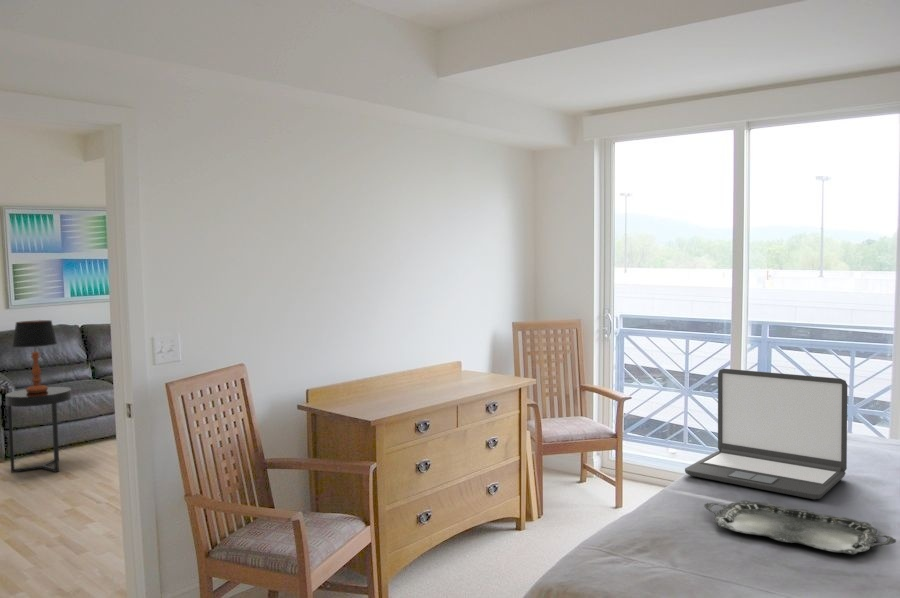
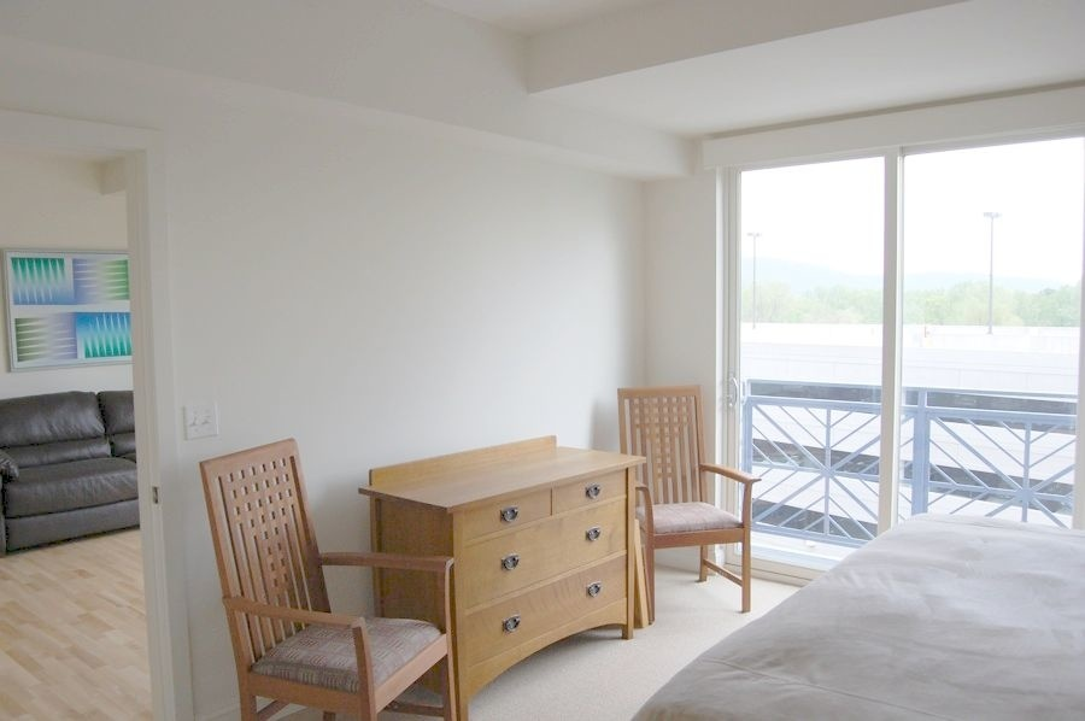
- serving tray (793, 525)
- table lamp (35, 356)
- side table (52, 425)
- laptop (764, 427)
